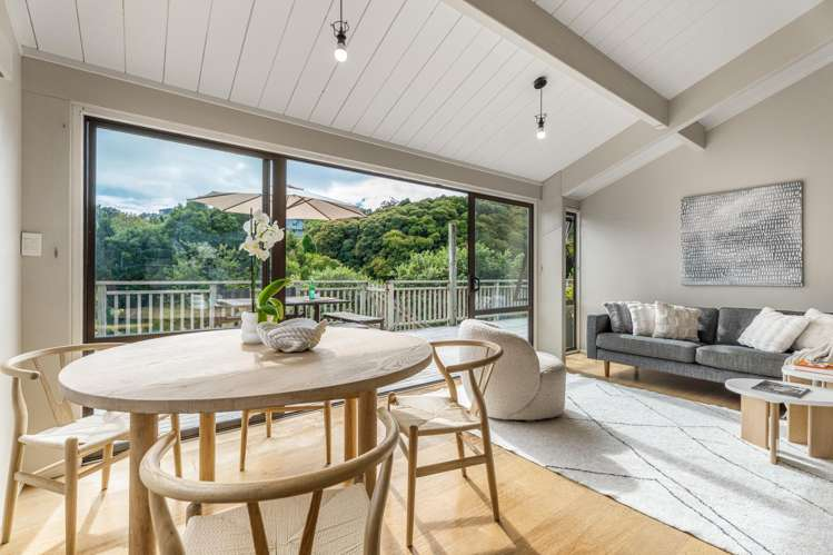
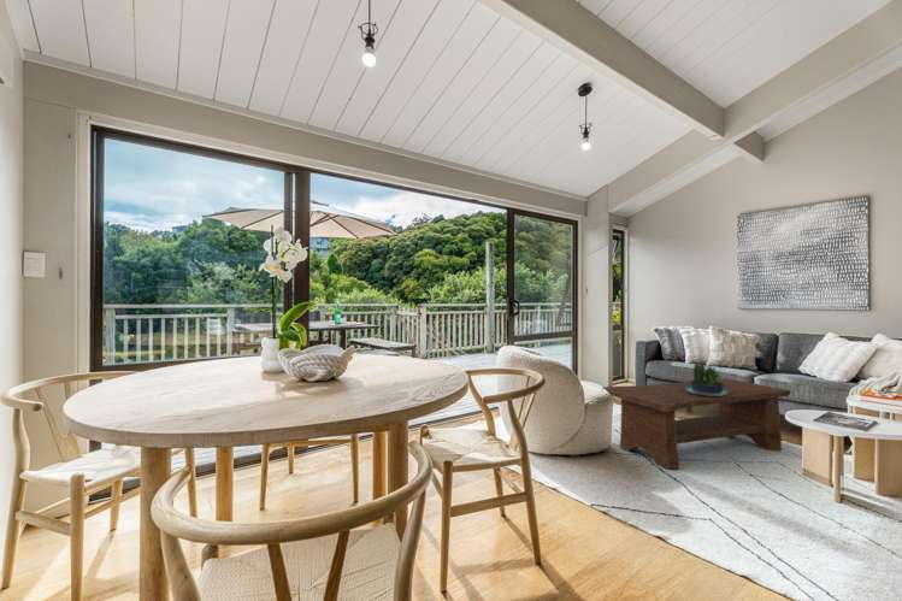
+ coffee table (697, 418)
+ potted plant (707, 377)
